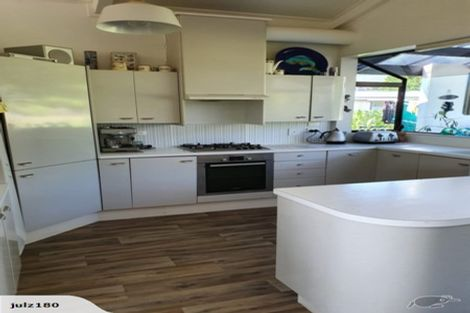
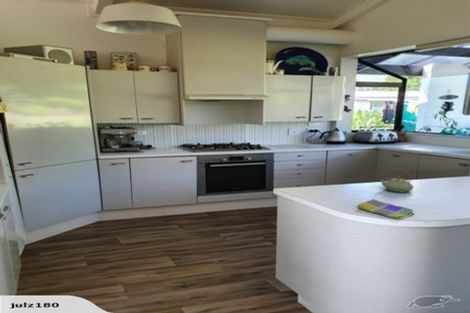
+ dish towel (384, 208)
+ teapot (396, 179)
